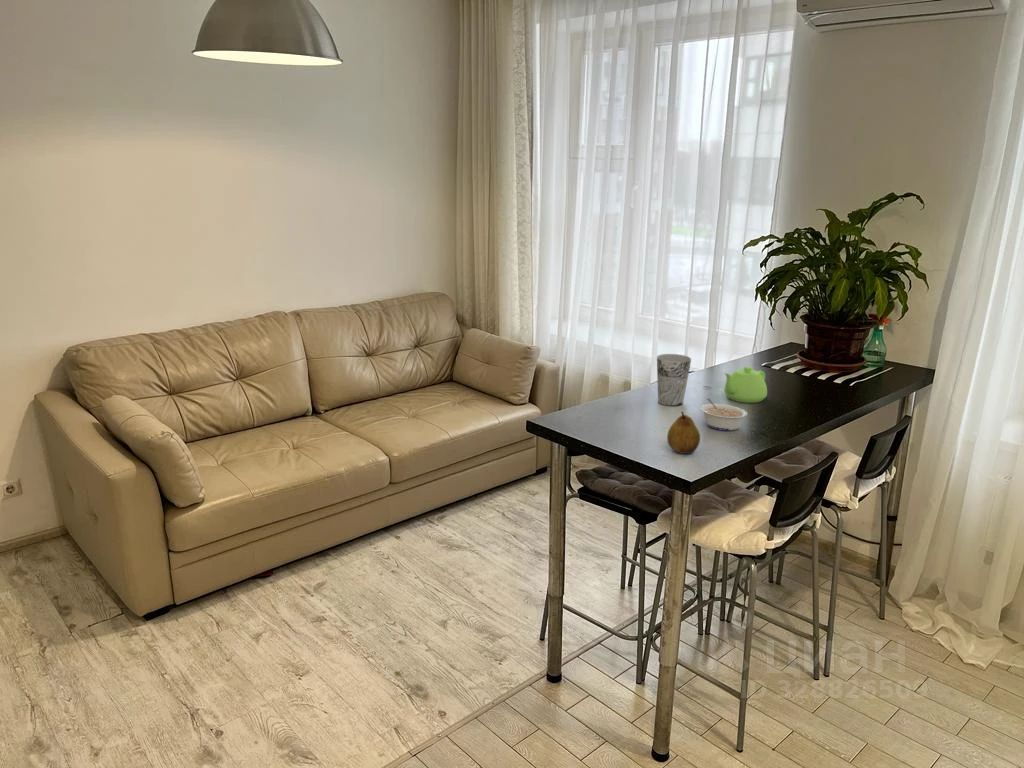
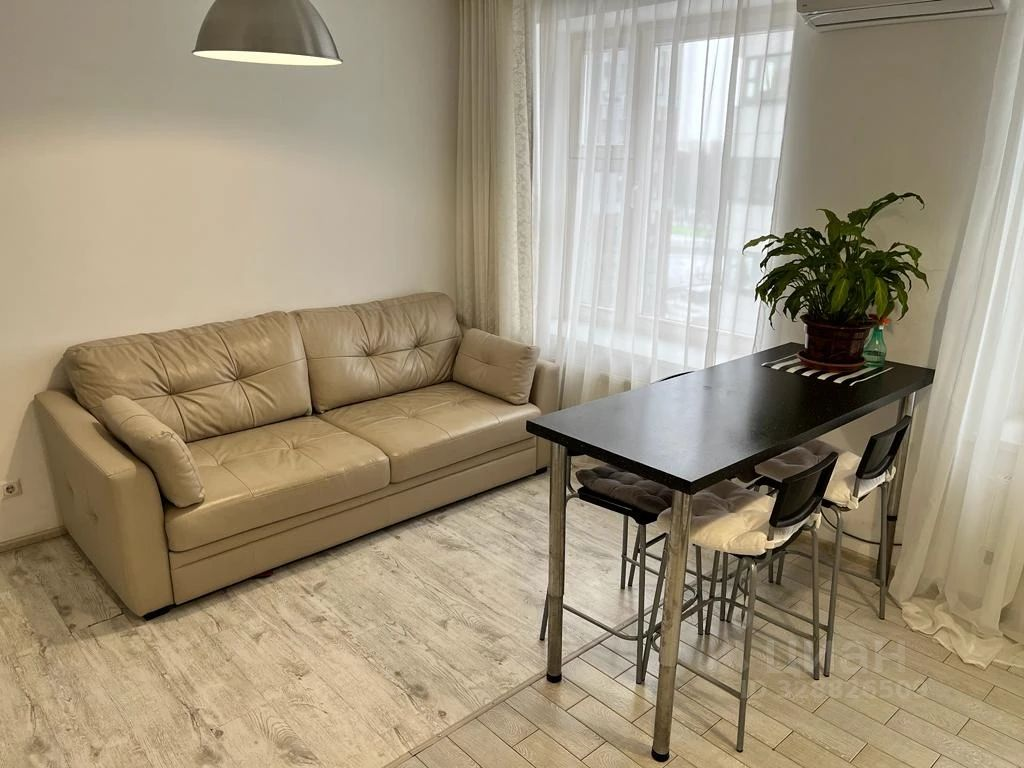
- teapot (744, 383)
- legume (721, 416)
- cup (672, 380)
- fruit (684, 430)
